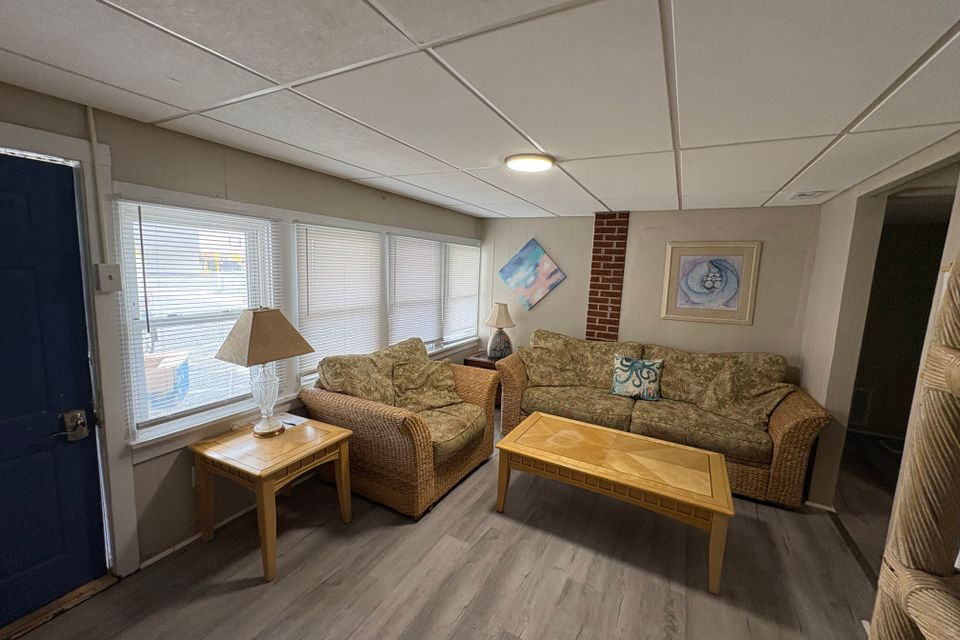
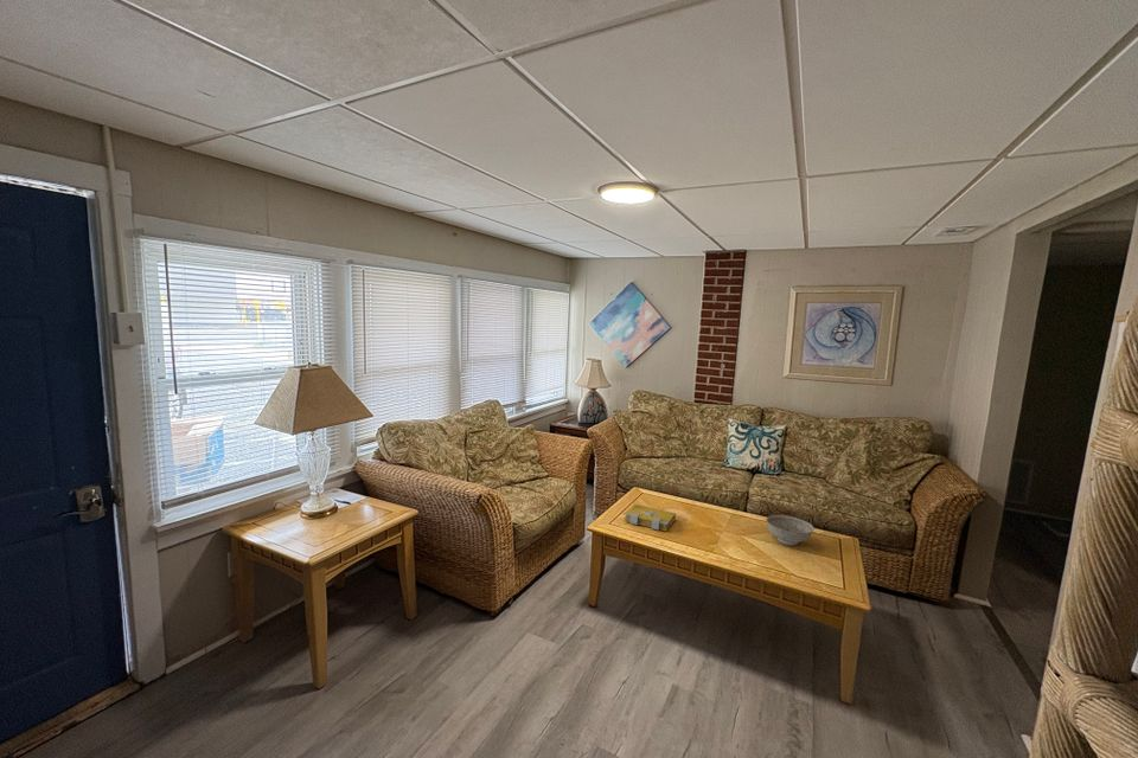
+ spell book (647, 515)
+ decorative bowl (788, 532)
